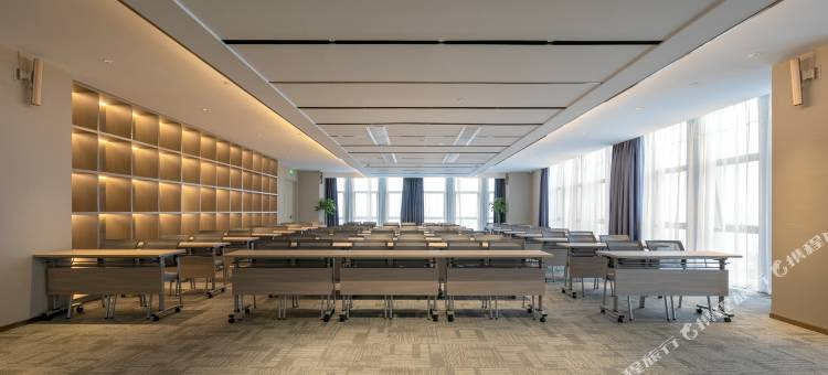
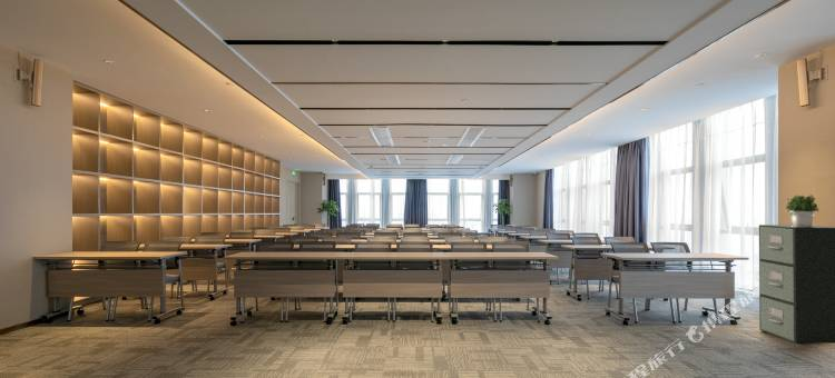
+ potted plant (803, 210)
+ filing cabinet (799, 280)
